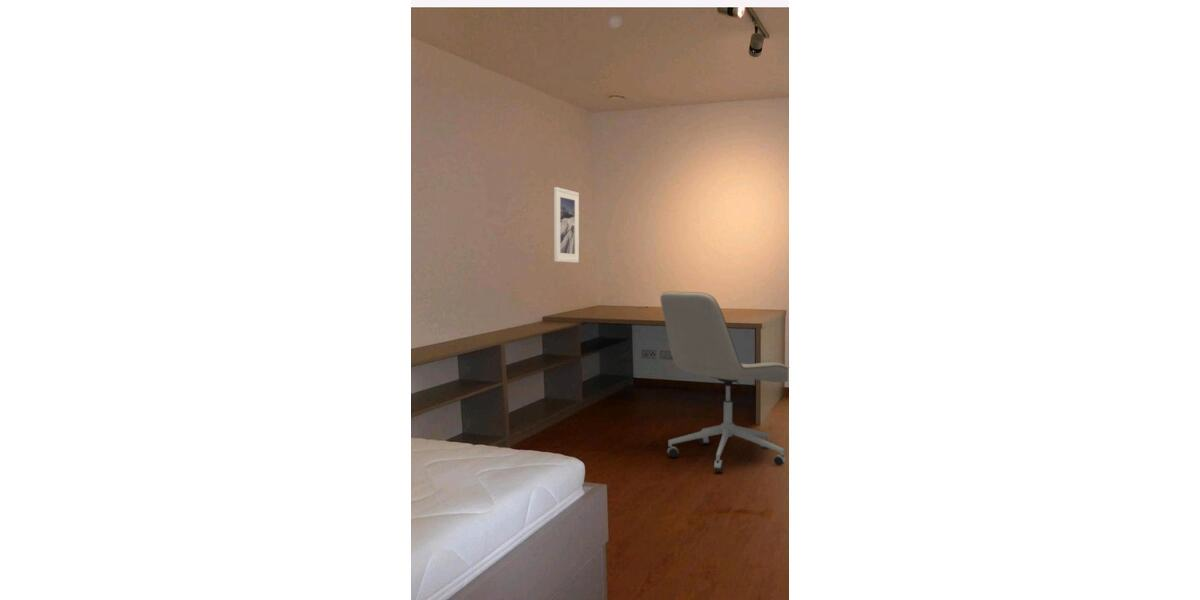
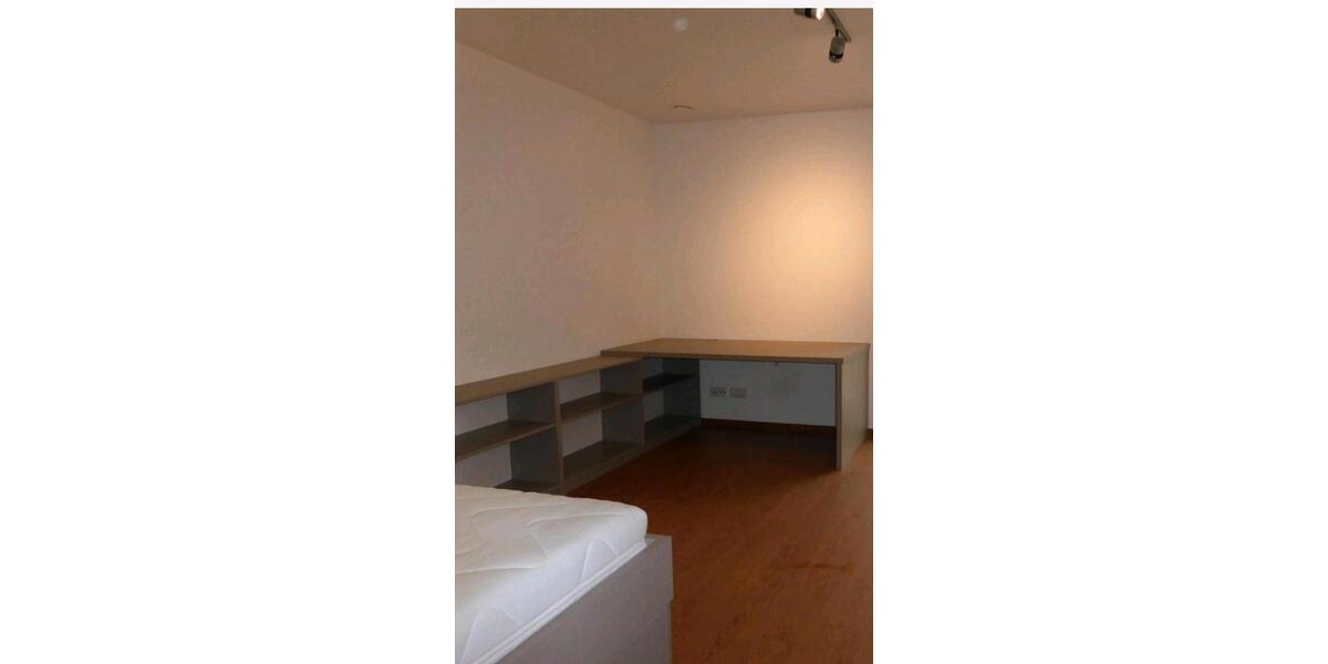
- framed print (566, 226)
- office chair (726, 374)
